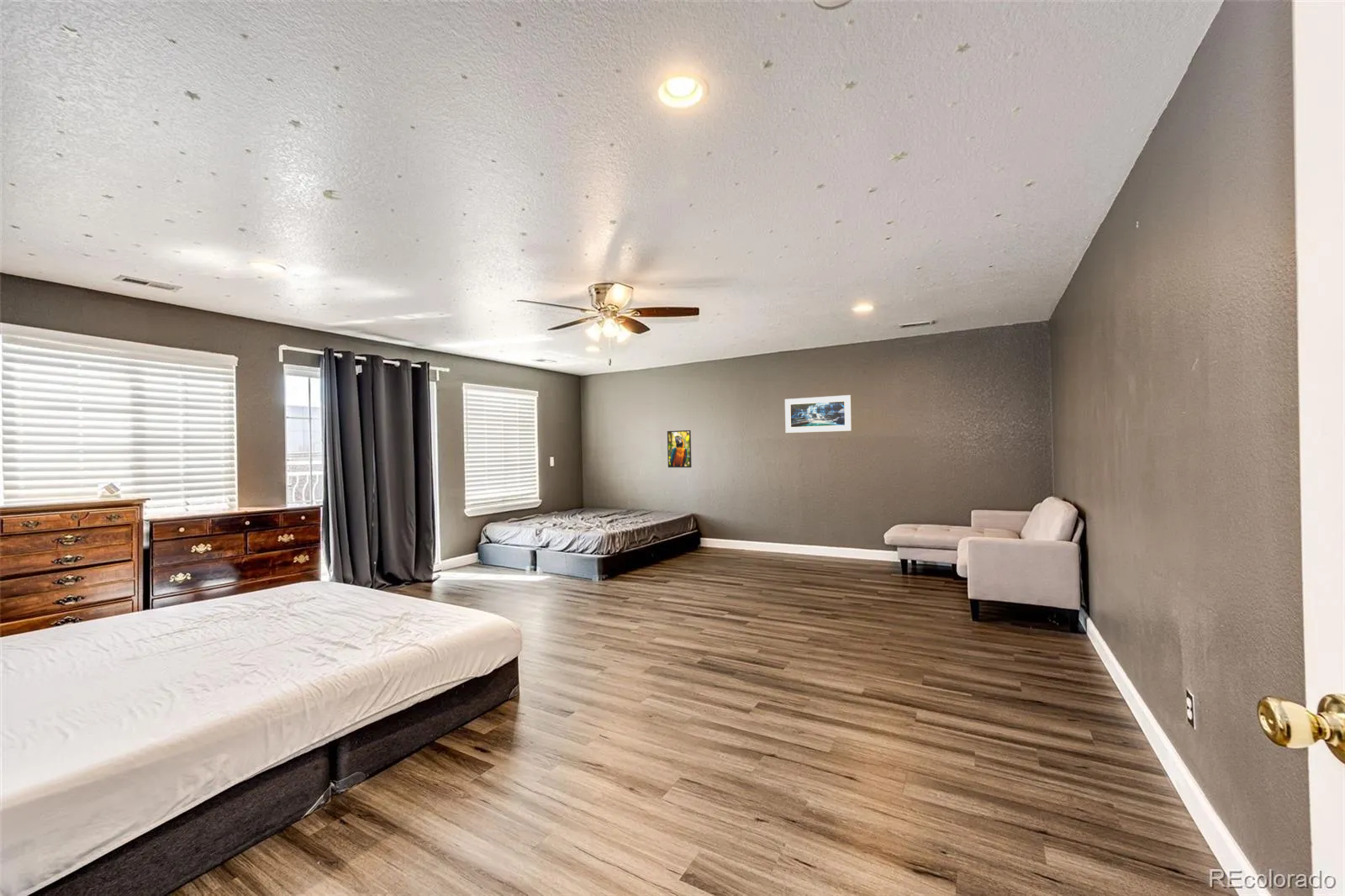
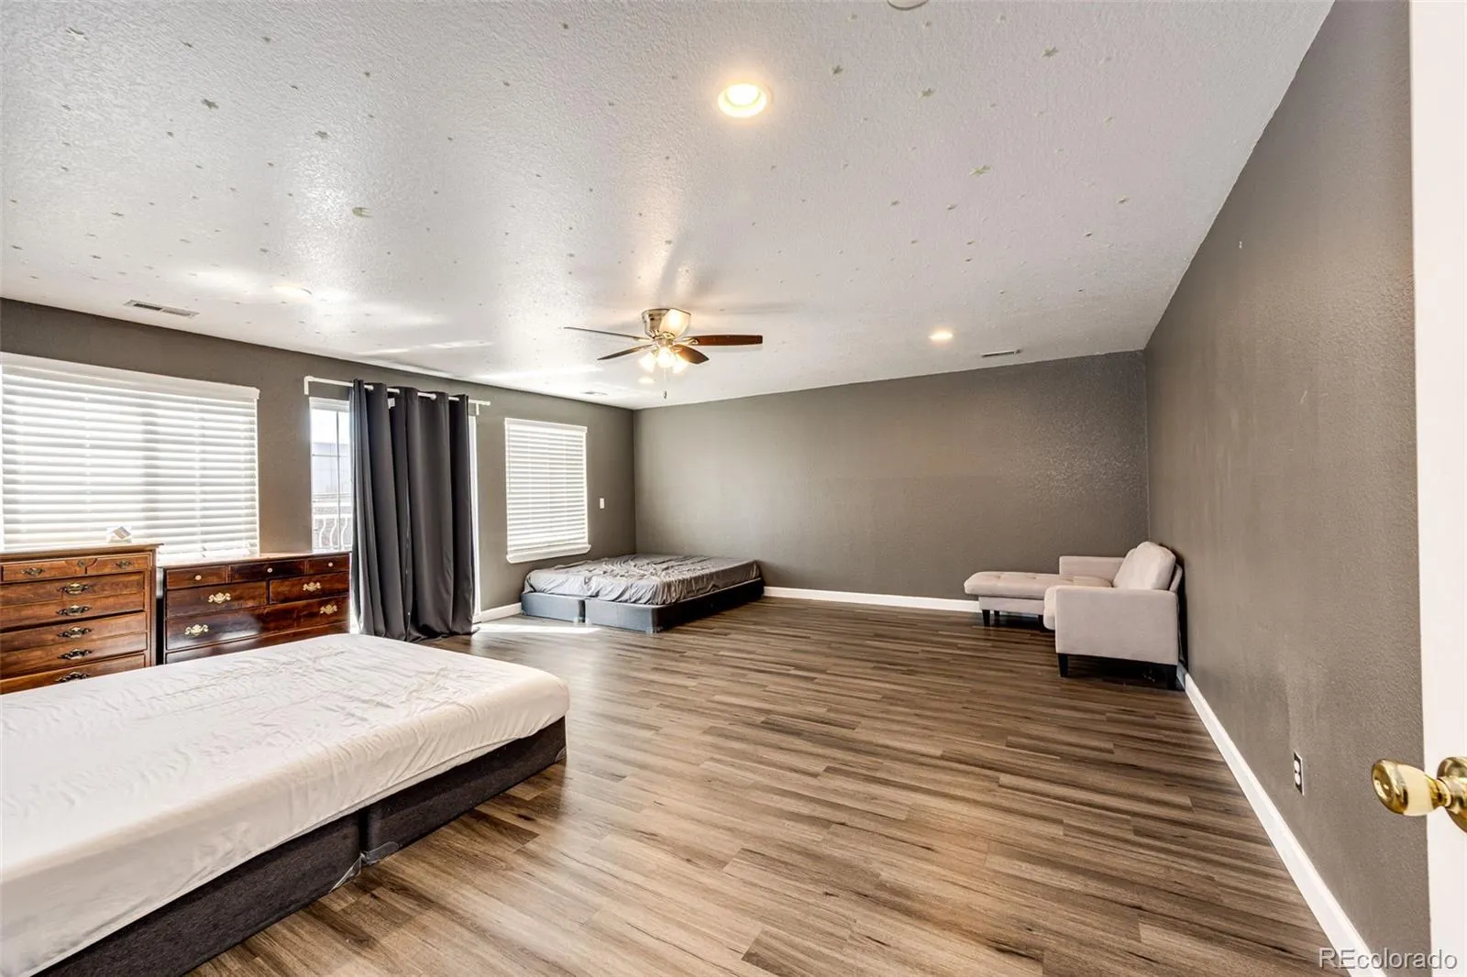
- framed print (679, 449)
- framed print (817, 414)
